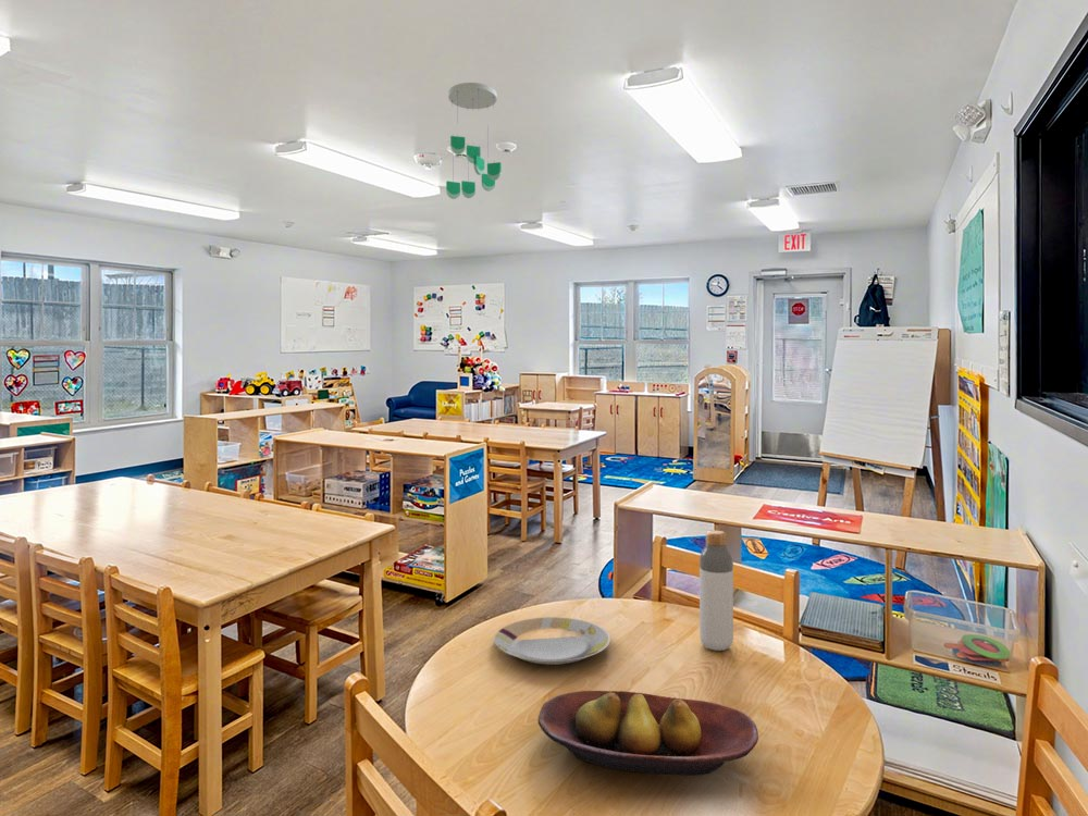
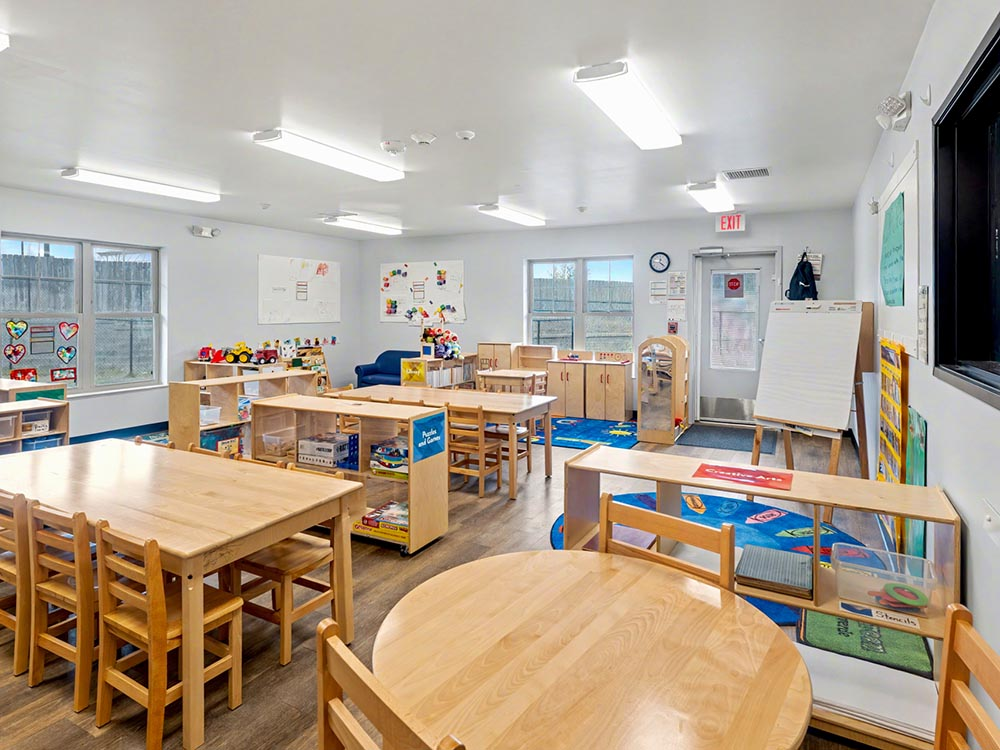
- bottle (716, 589)
- fruit bowl (645, 724)
- plate (552, 641)
- ceiling mobile (473, 146)
